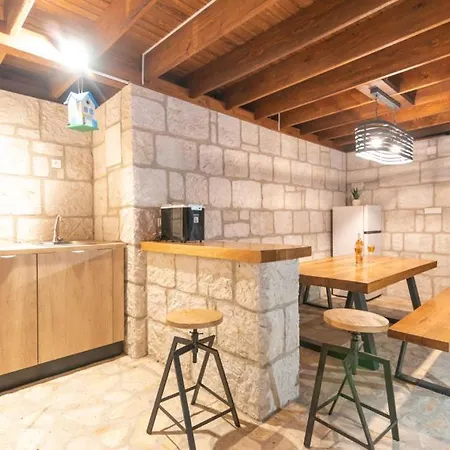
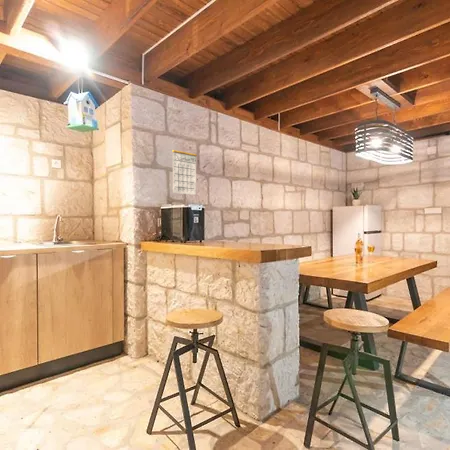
+ calendar (184, 168)
